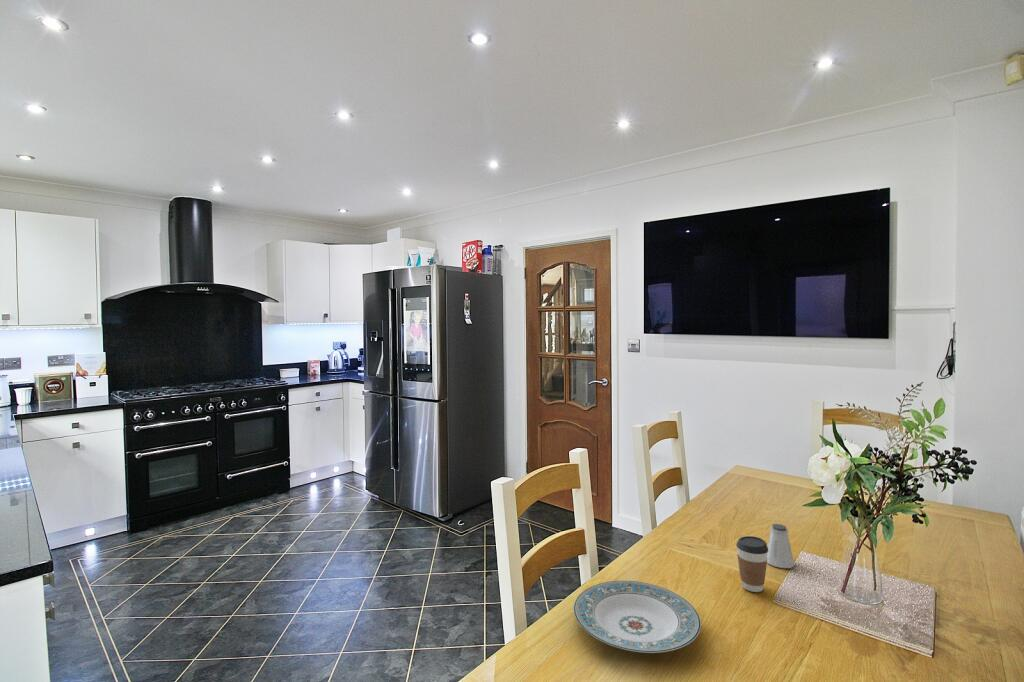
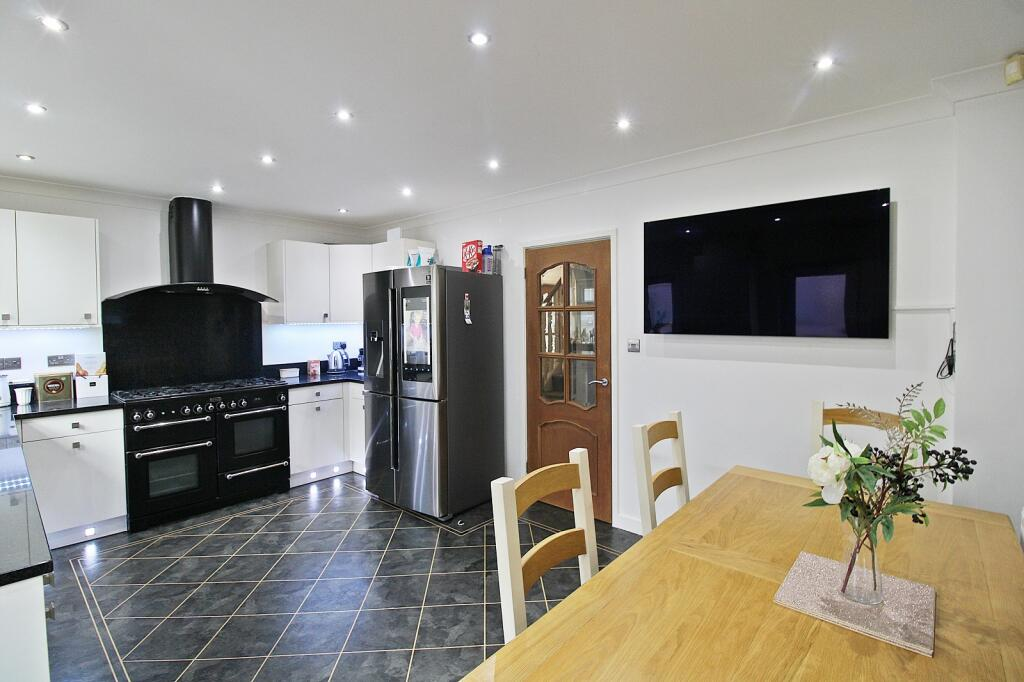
- saltshaker (779, 544)
- plate (635, 619)
- coffee cup (752, 564)
